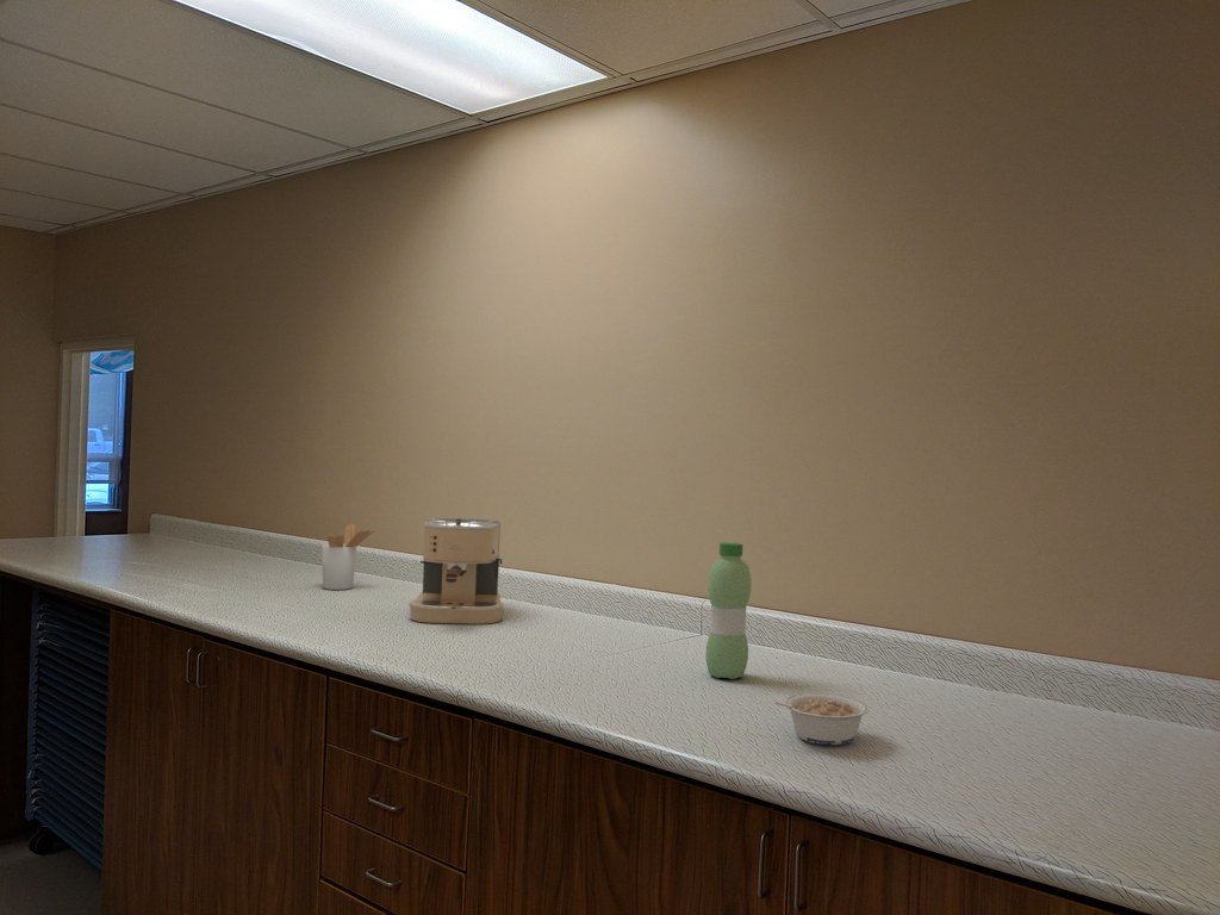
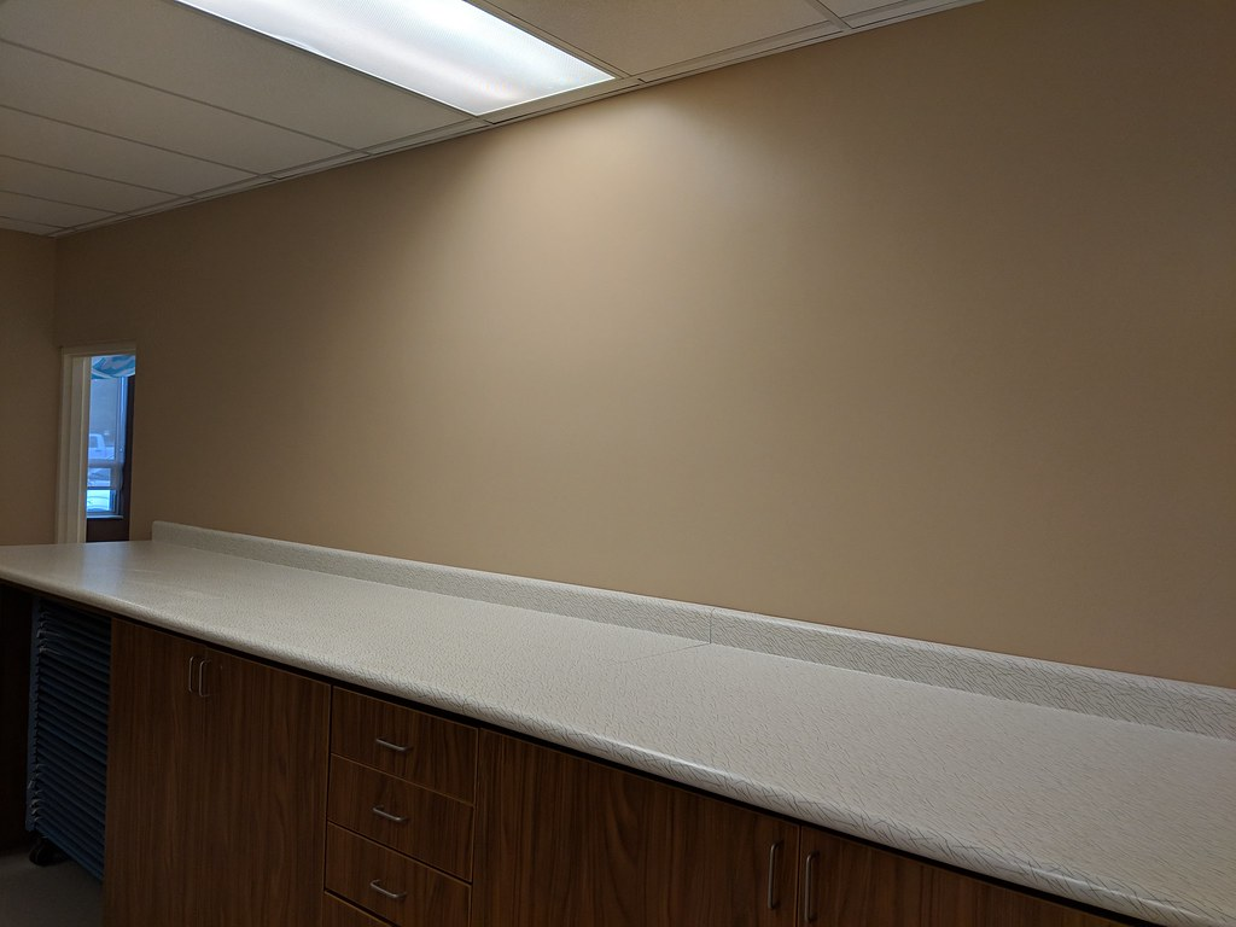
- legume (824, 717)
- utensil holder (347, 556)
- coffee maker (459, 566)
- water bottle (728, 609)
